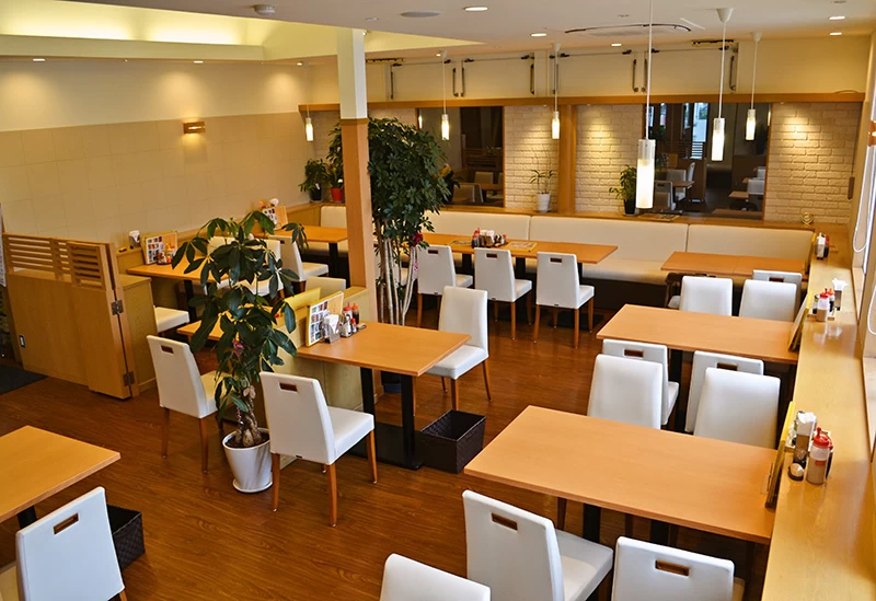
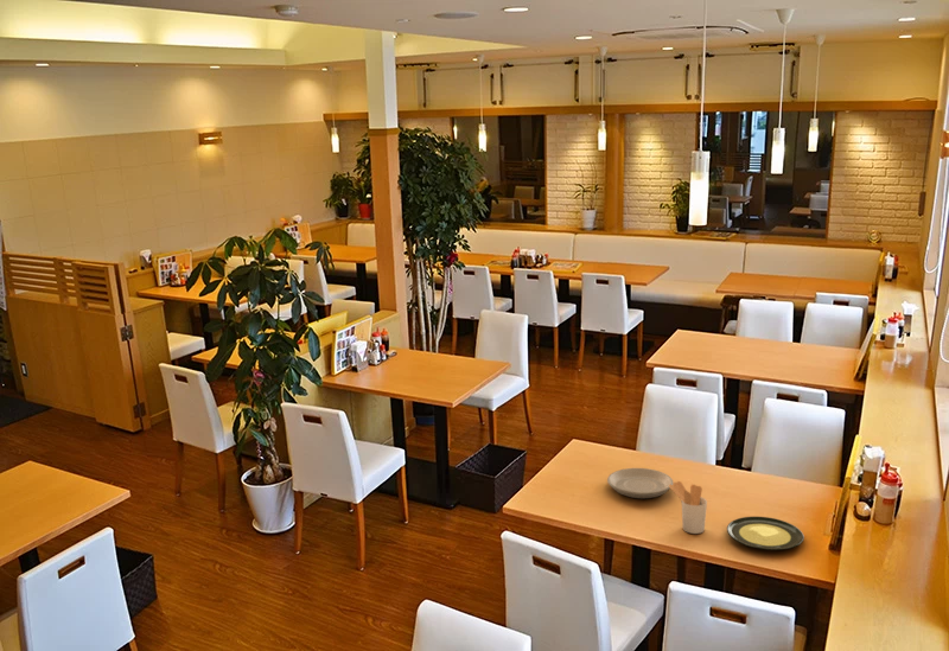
+ utensil holder (687, 505)
+ plate (639, 484)
+ plate (764, 534)
